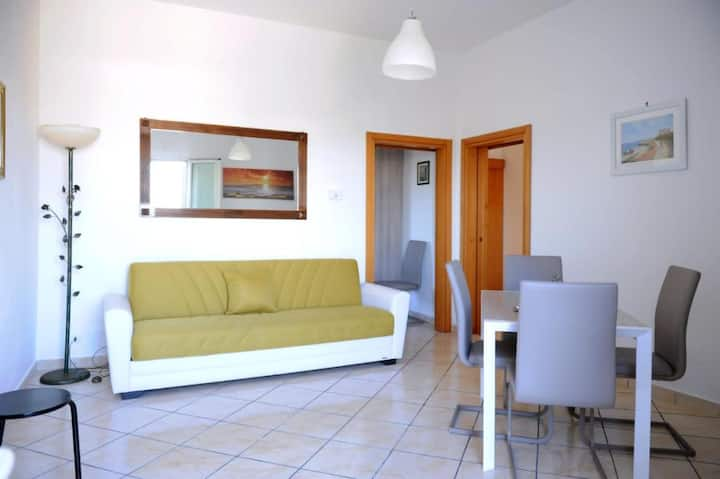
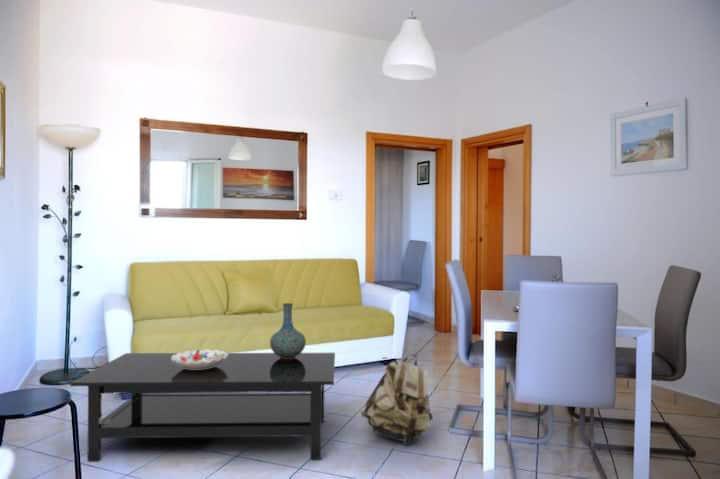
+ backpack (396, 395)
+ decorative bowl (200, 360)
+ coffee table (218, 402)
+ vase (288, 330)
